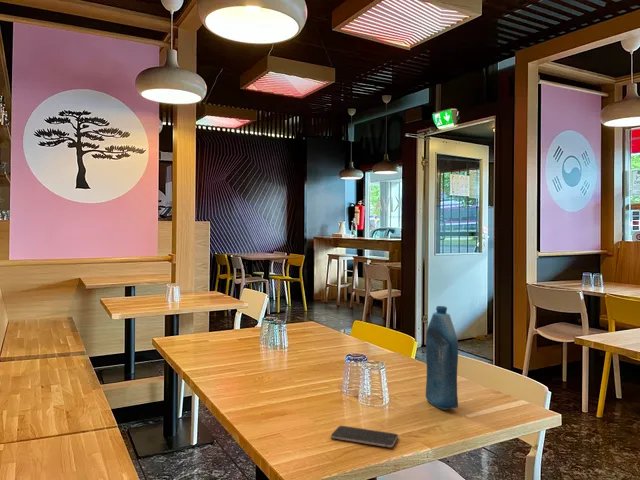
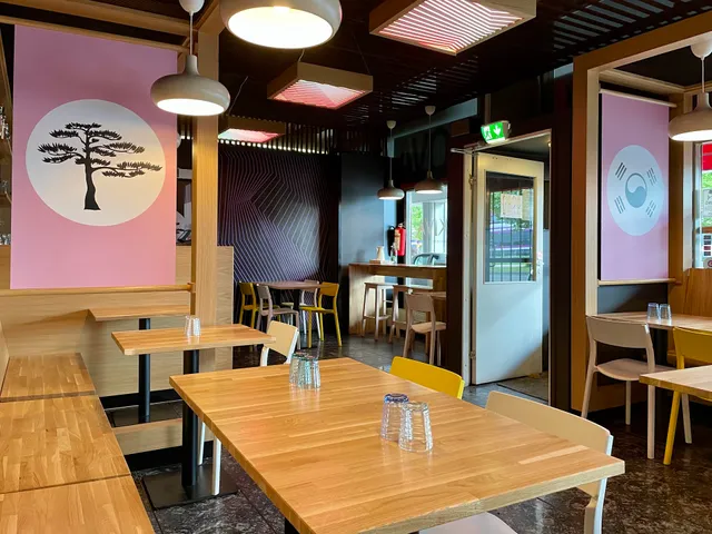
- bottle (441, 355)
- smartphone (364, 436)
